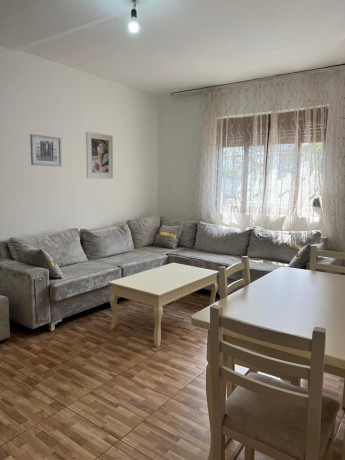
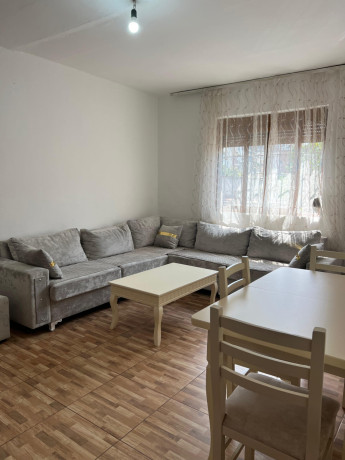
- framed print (100, 156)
- wall art (46, 151)
